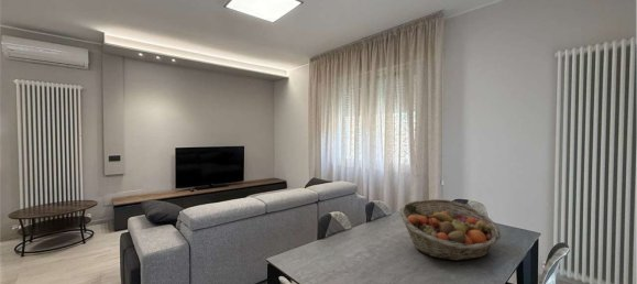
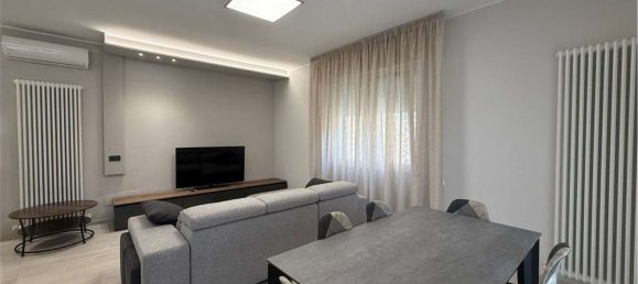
- fruit basket (447, 227)
